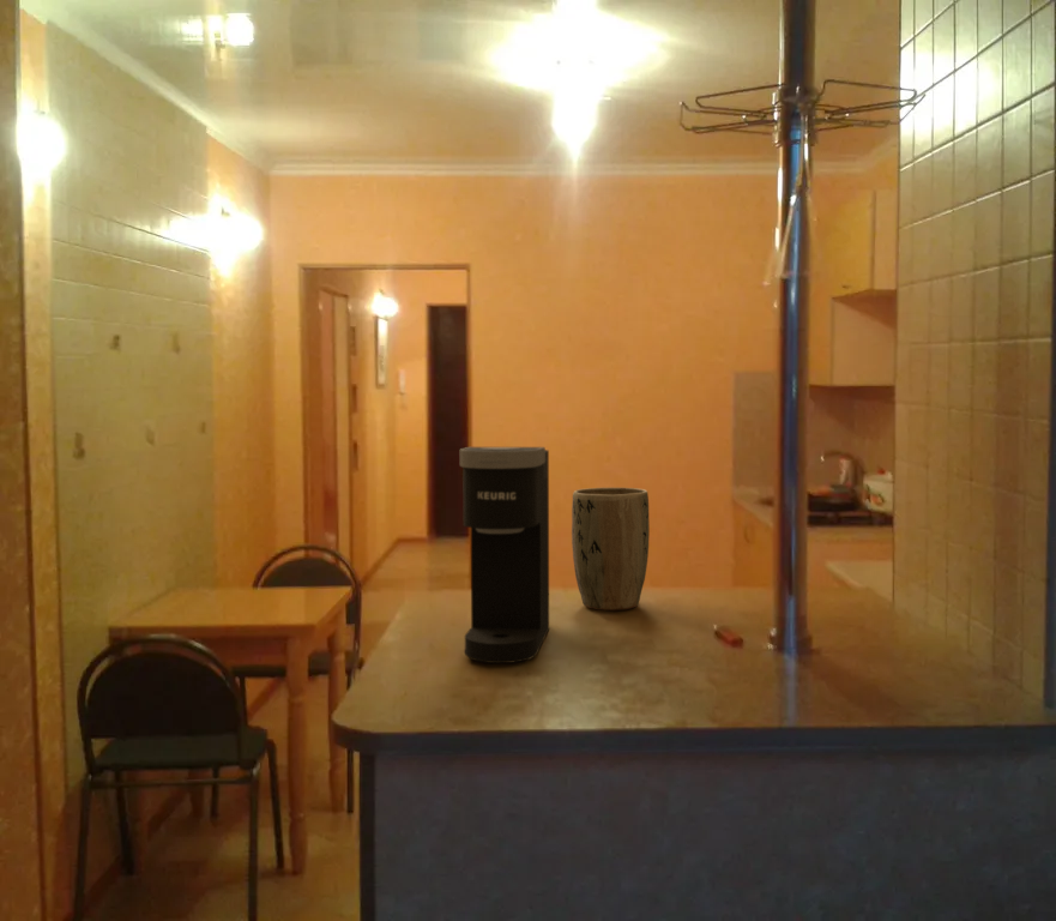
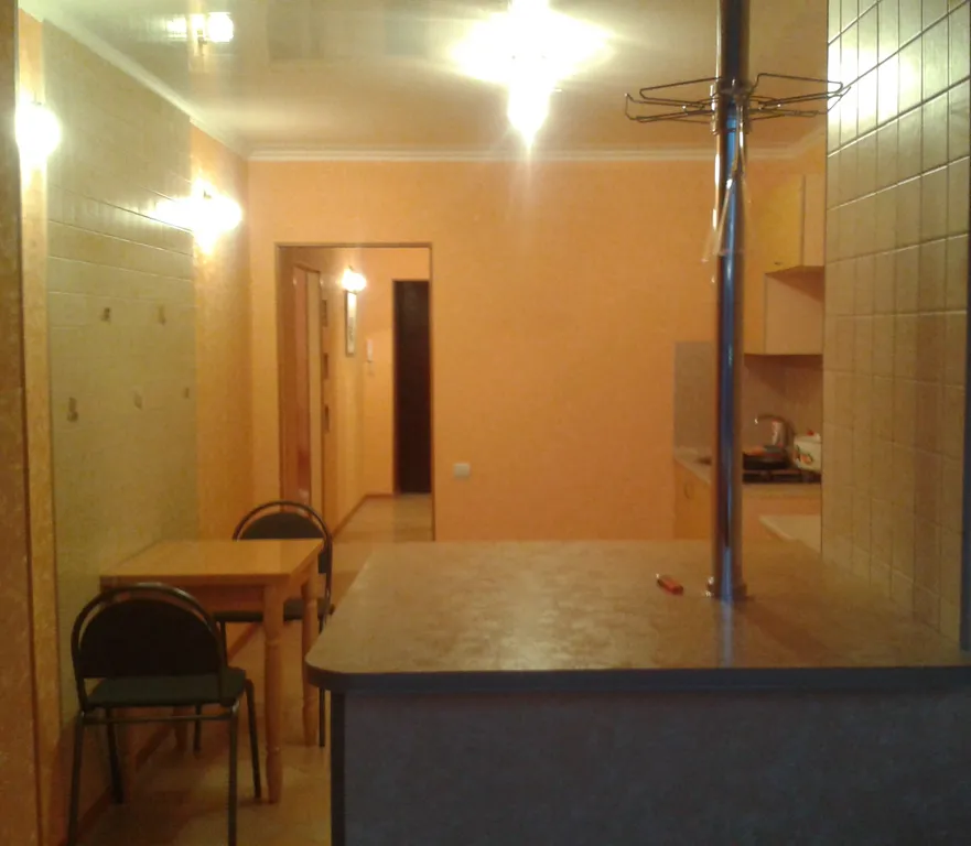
- plant pot (610, 547)
- coffee maker (507, 544)
